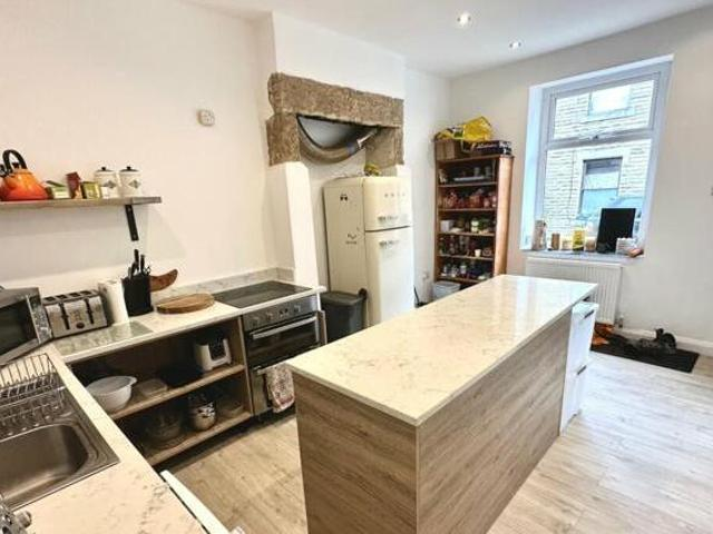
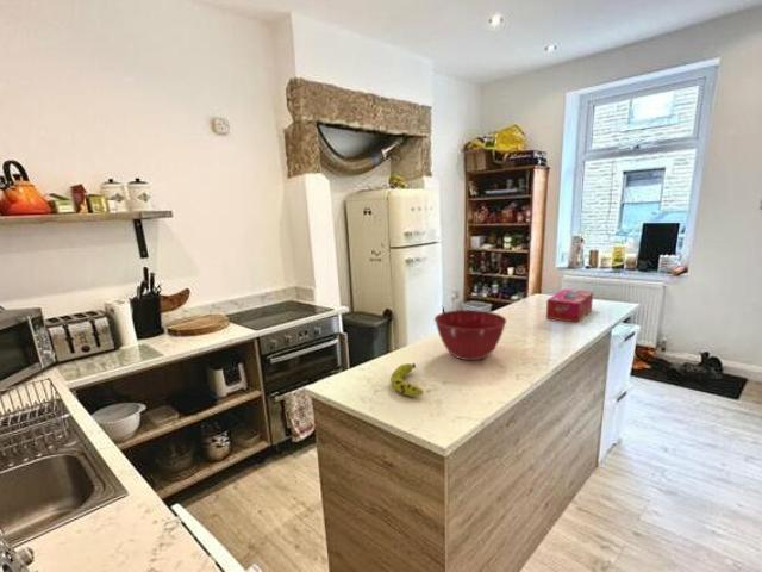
+ mixing bowl (469, 336)
+ fruit (411, 384)
+ tissue box (569, 304)
